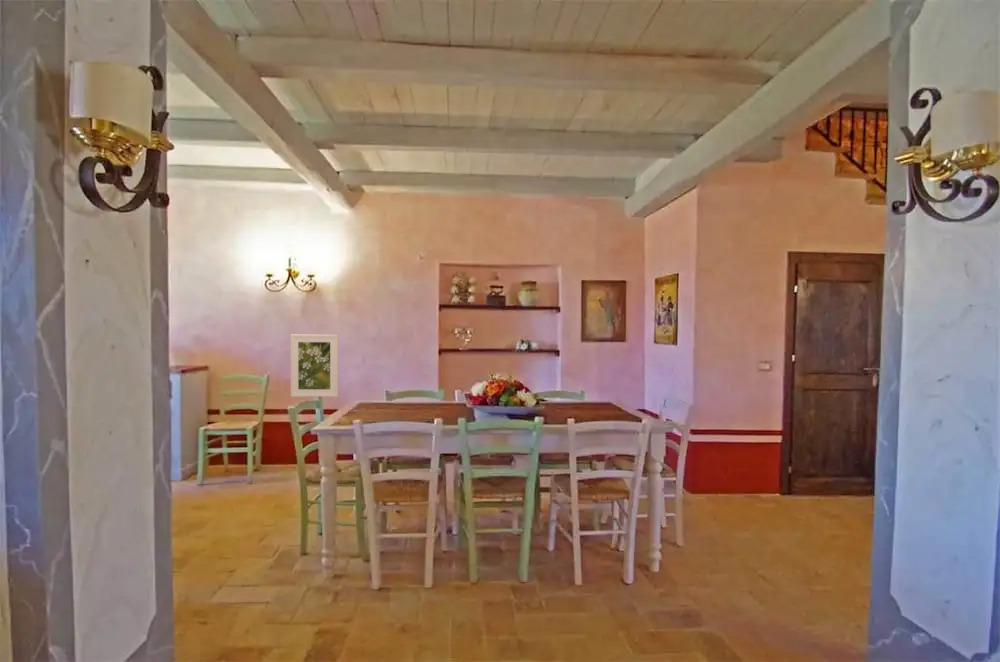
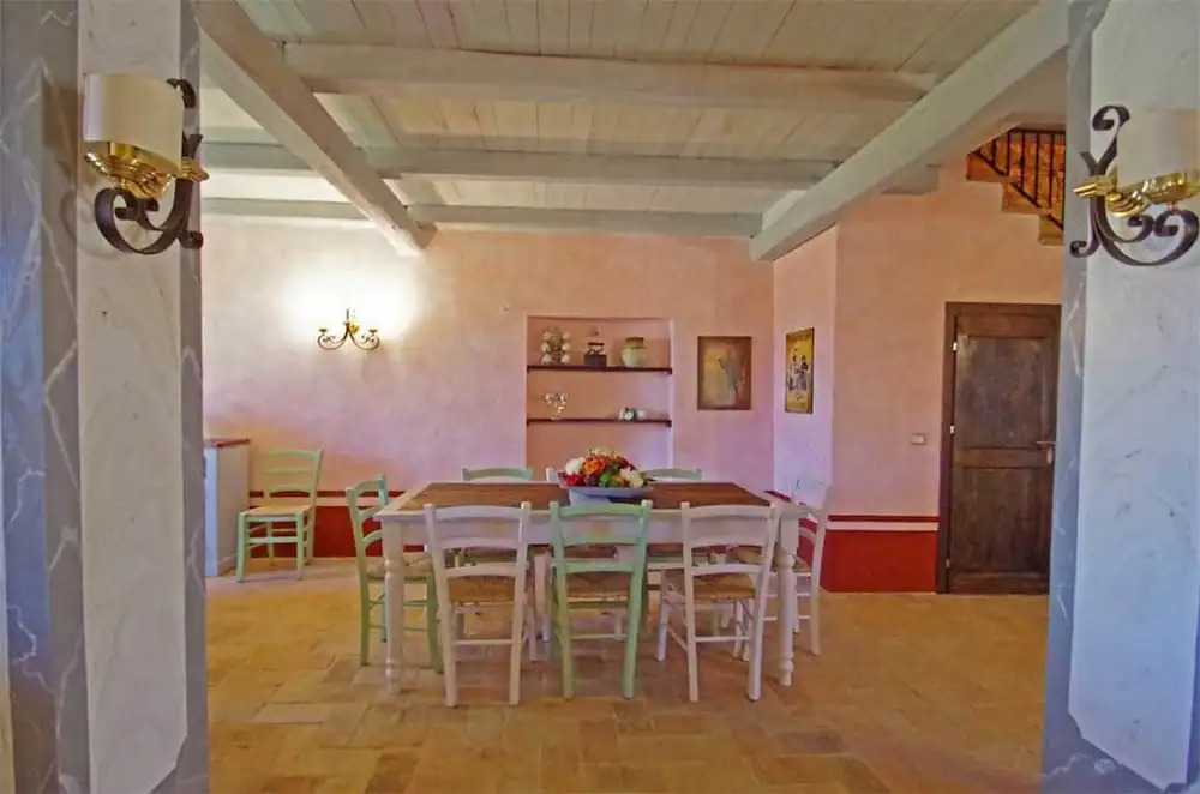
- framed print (314, 365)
